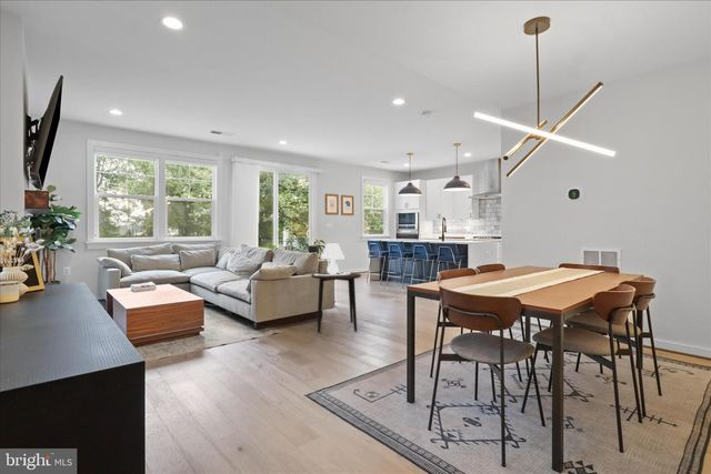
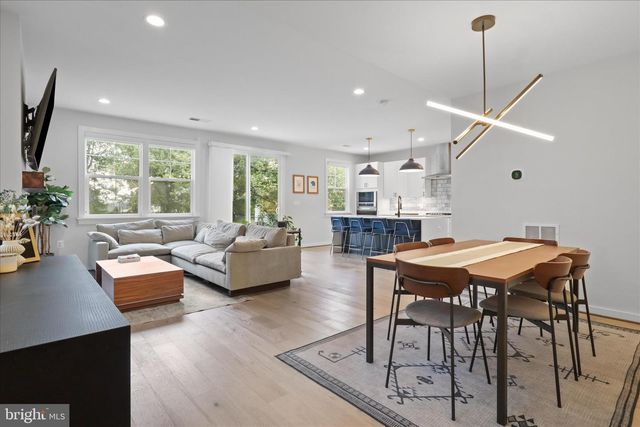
- table lamp (331, 259)
- side table (349, 300)
